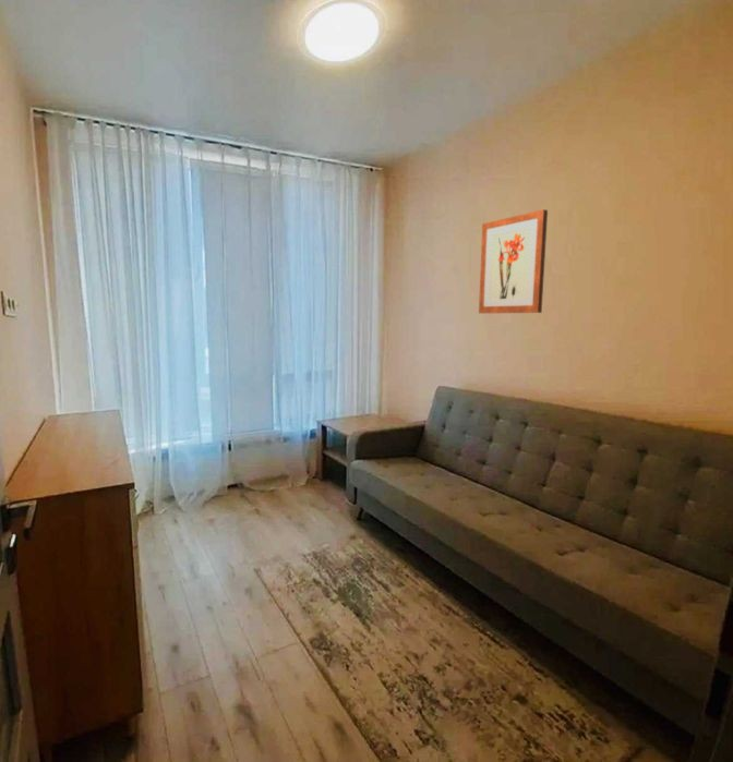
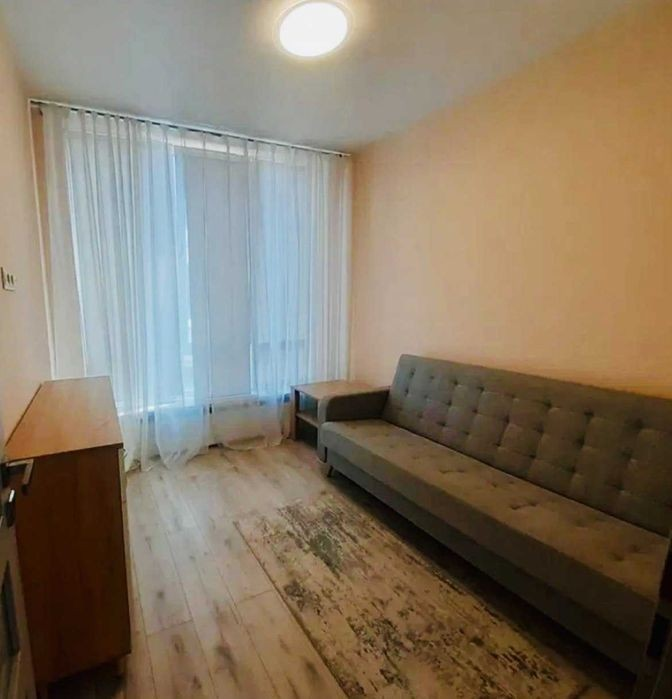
- wall art (509, 265)
